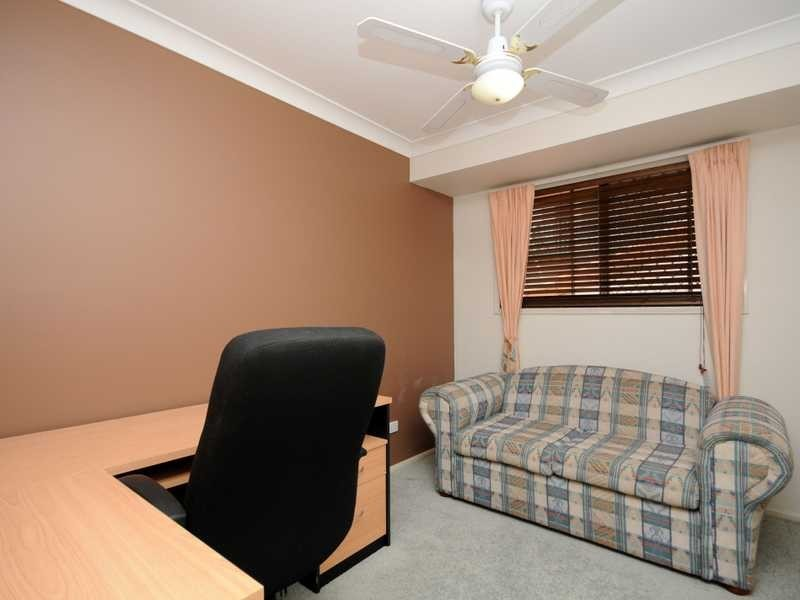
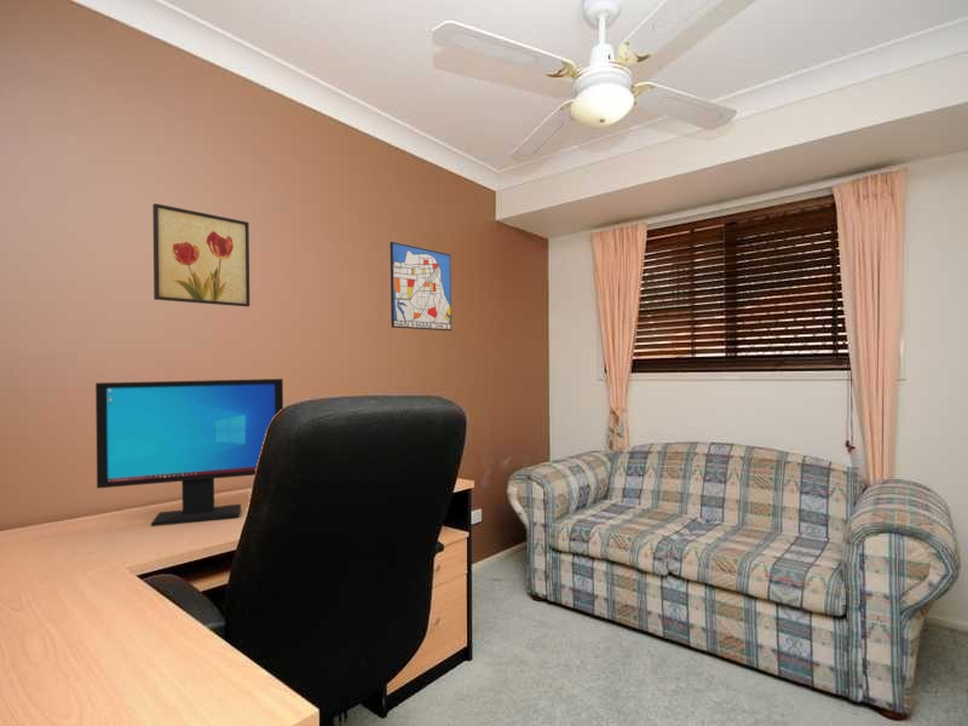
+ computer monitor (196, 448)
+ wall art (203, 258)
+ wall art (422, 288)
